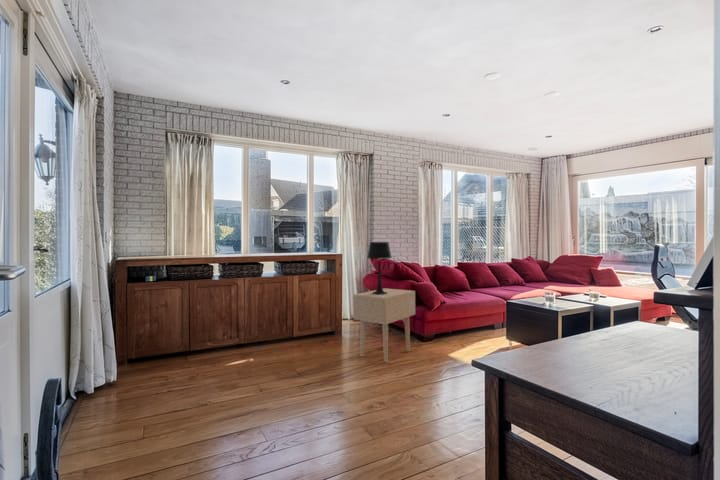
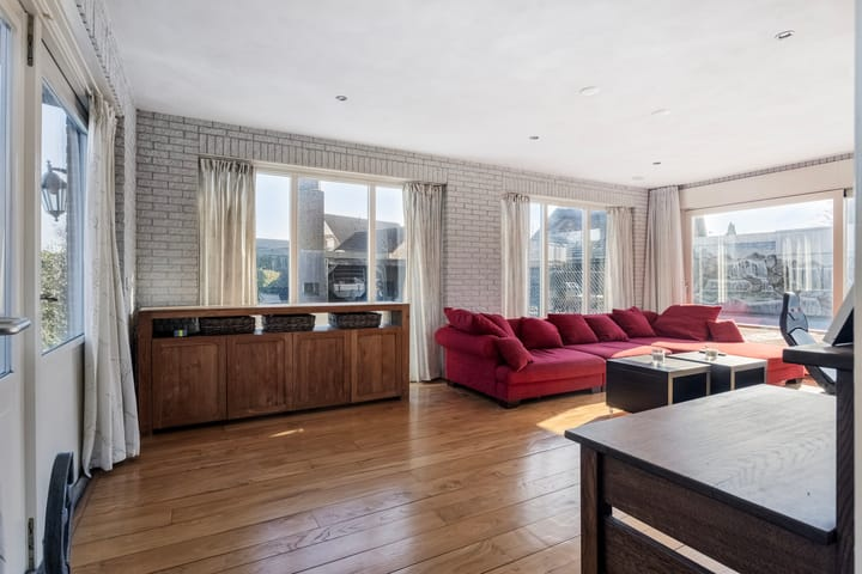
- side table (384, 323)
- table lamp (379, 267)
